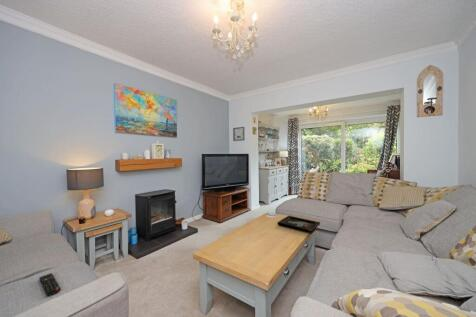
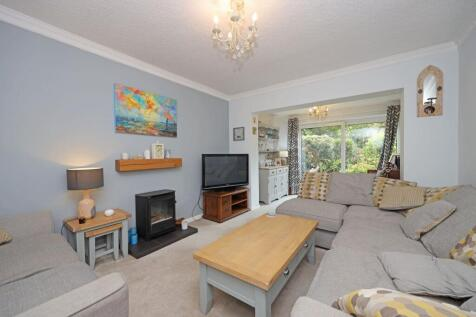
- decorative tray (298, 223)
- remote control (49, 284)
